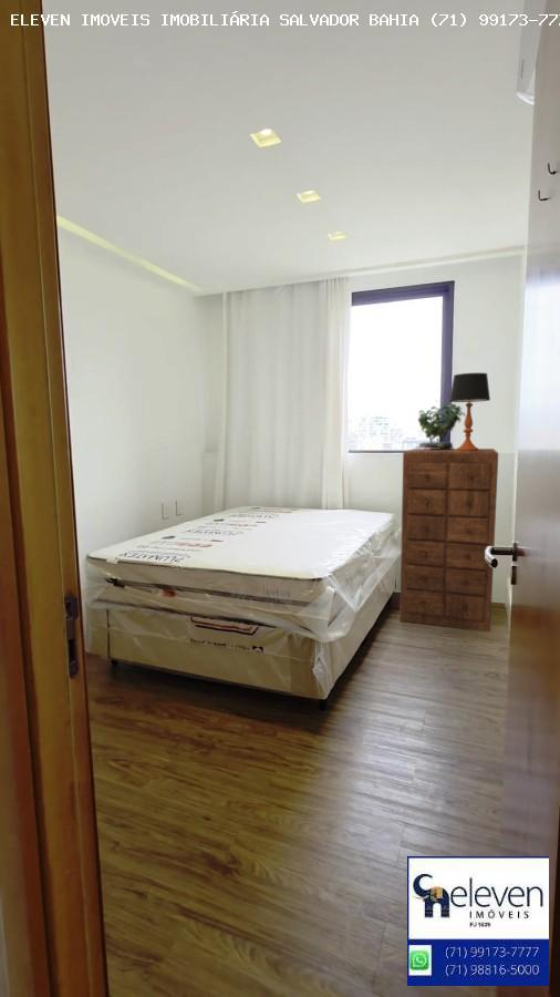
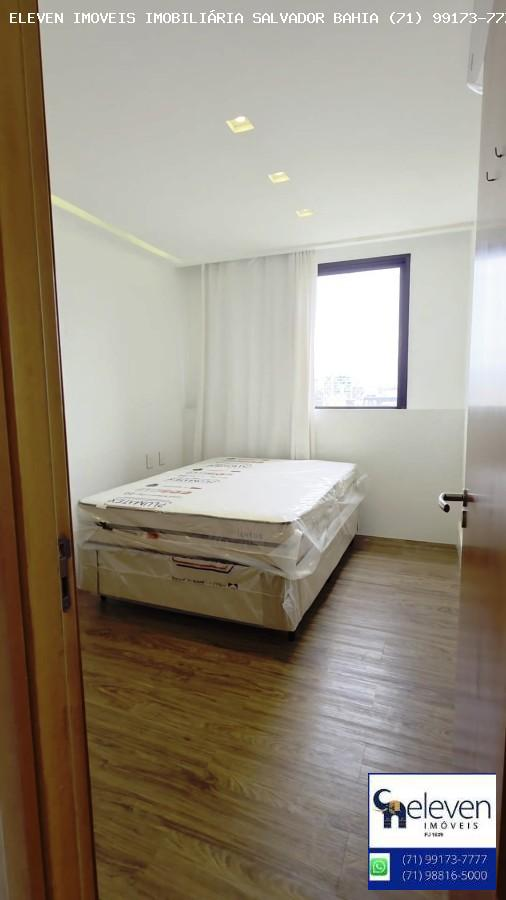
- potted plant (439, 425)
- dresser (447, 533)
- table lamp (468, 412)
